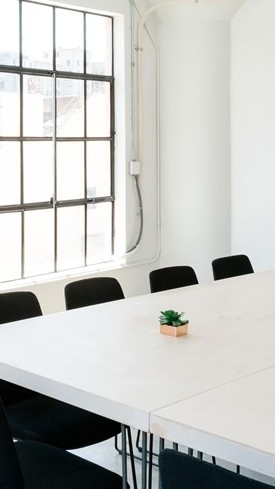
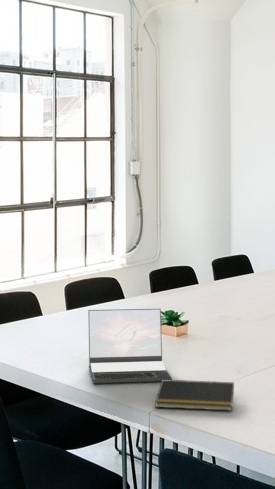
+ laptop (128, 344)
+ notepad (195, 394)
